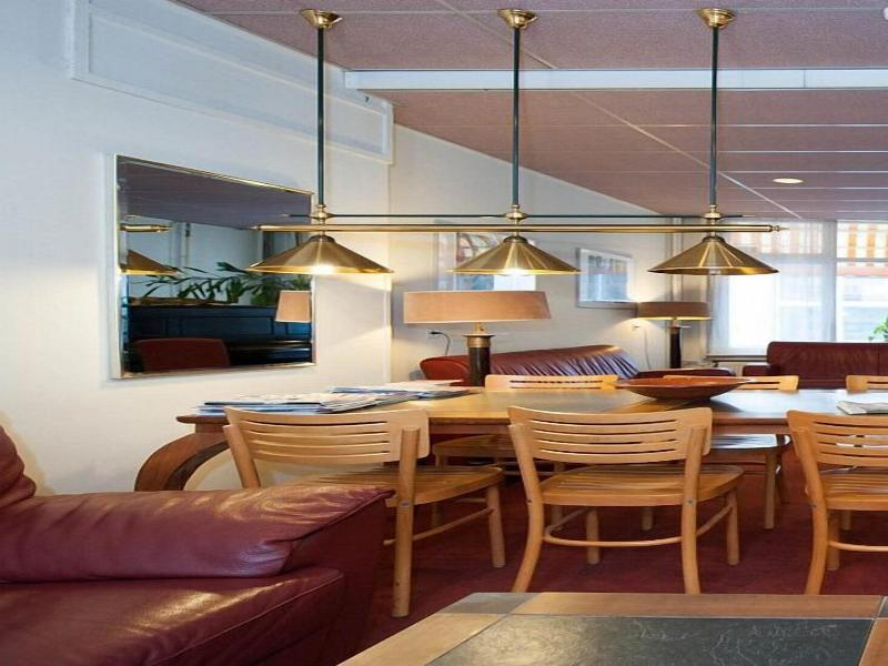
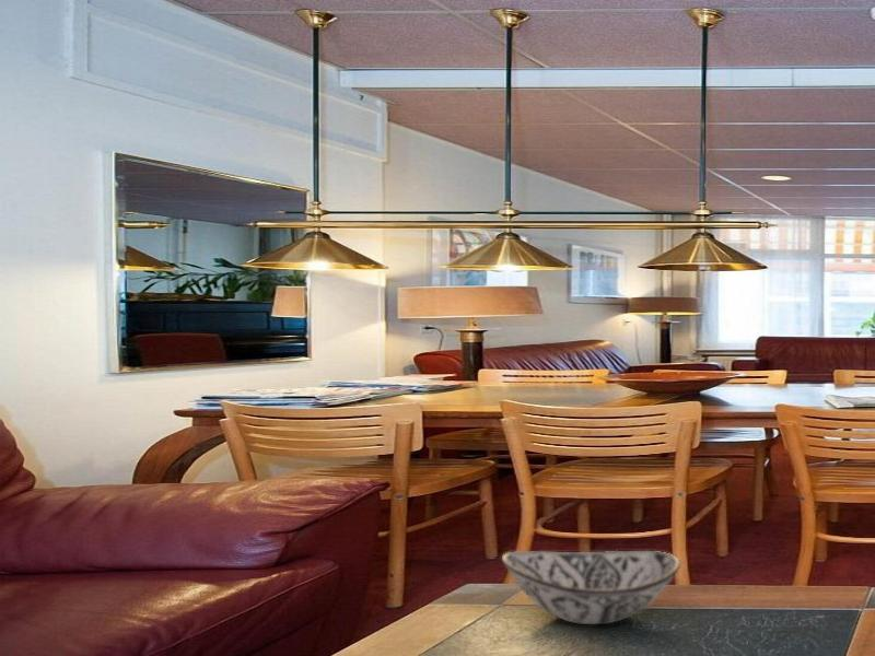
+ decorative bowl (590, 587)
